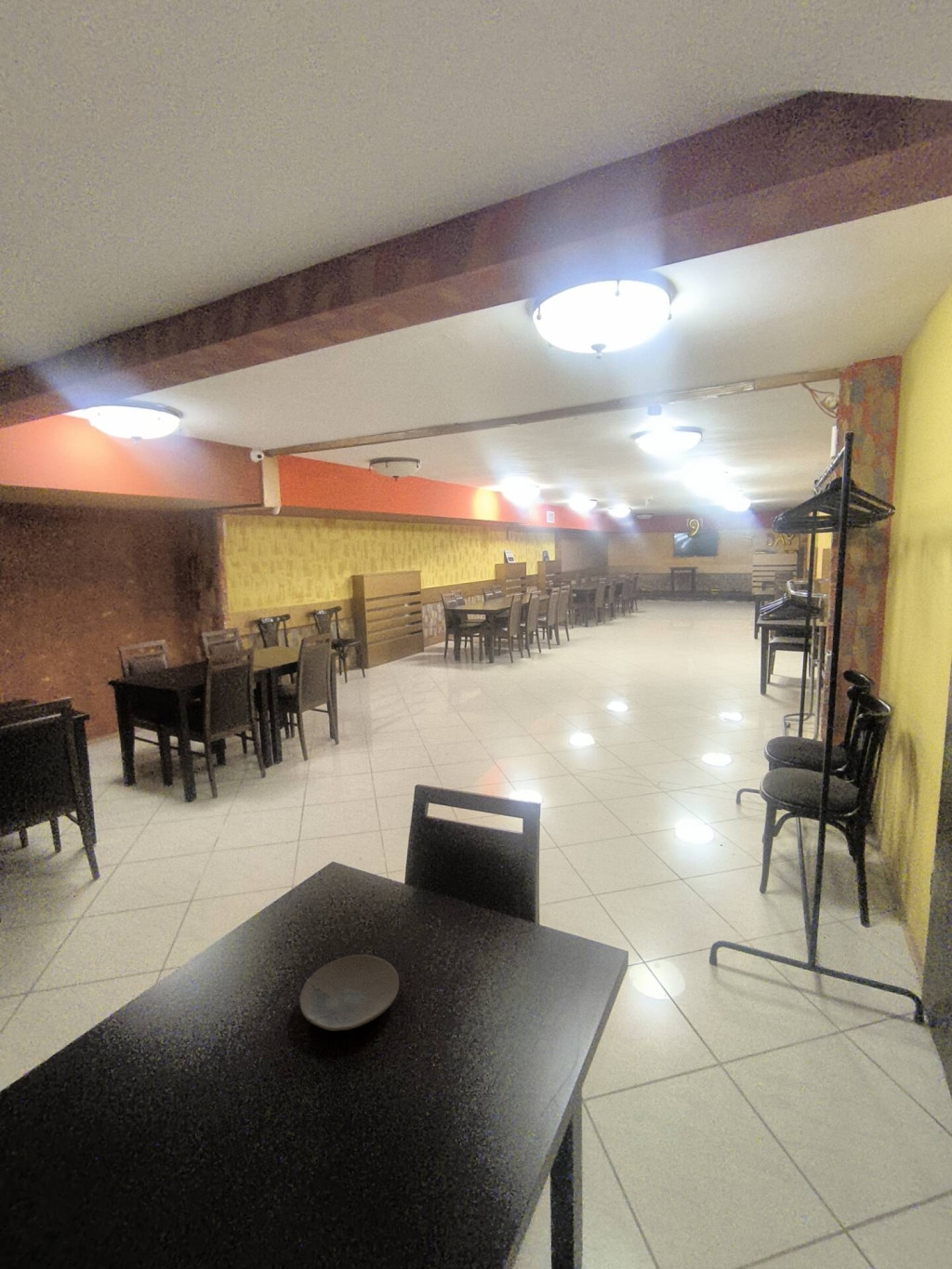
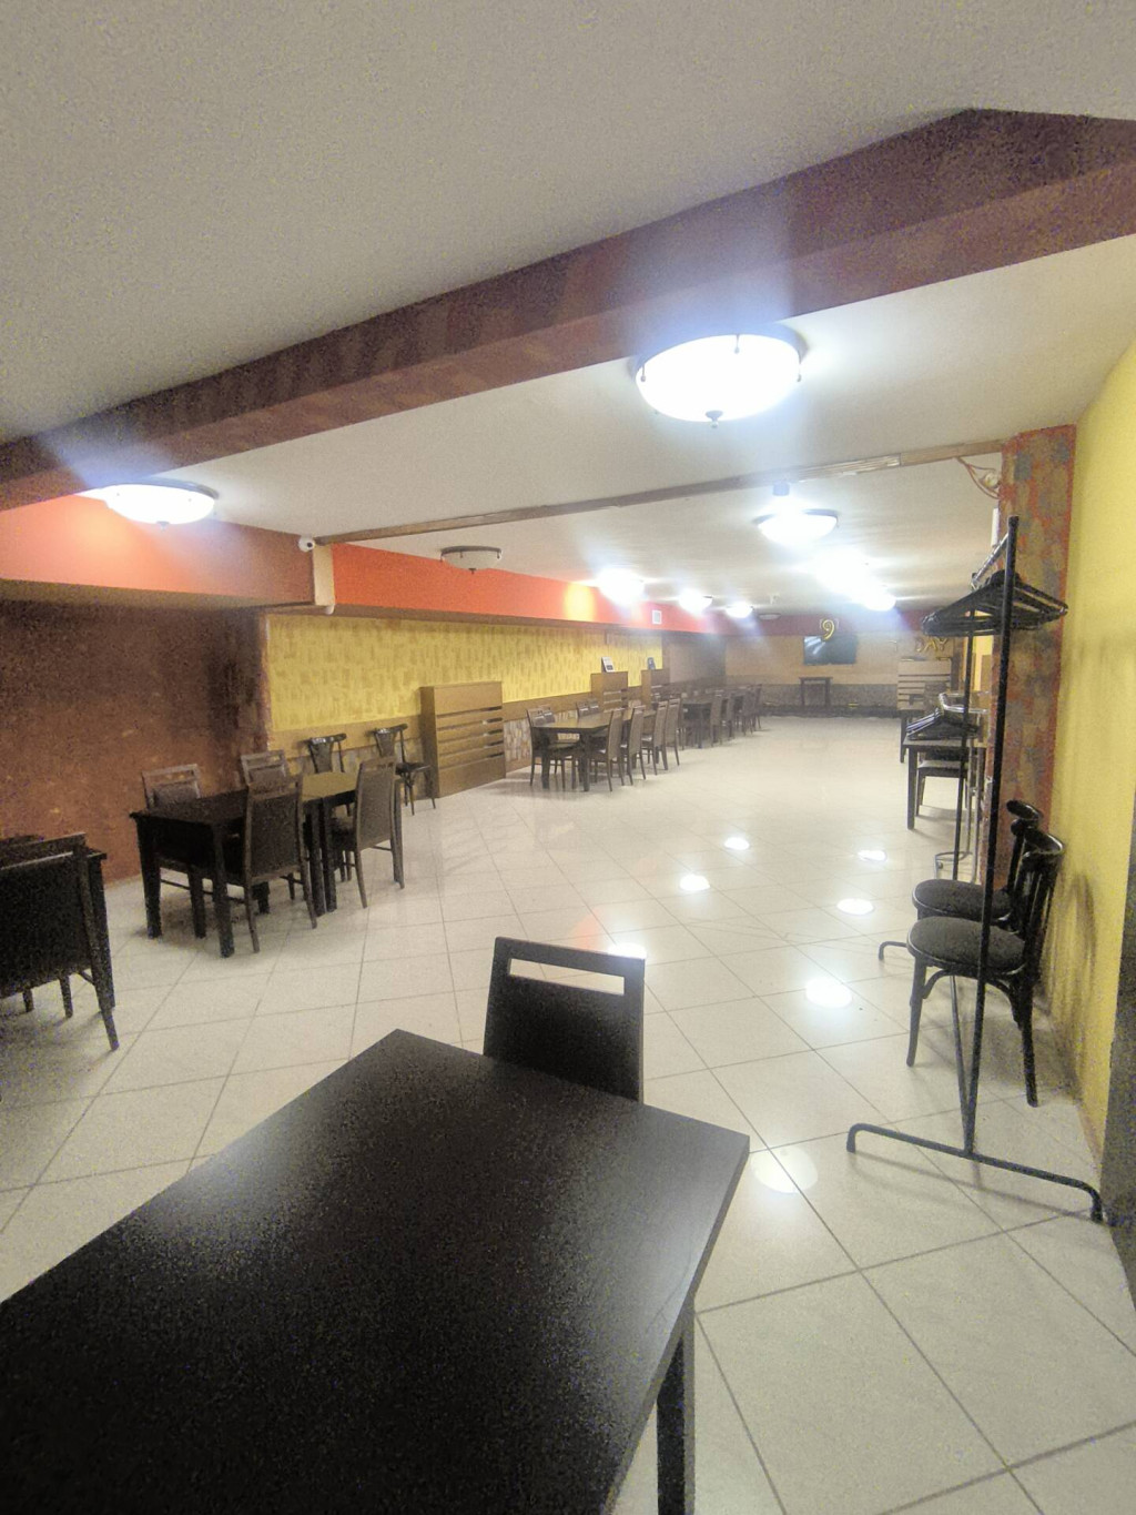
- plate (350, 995)
